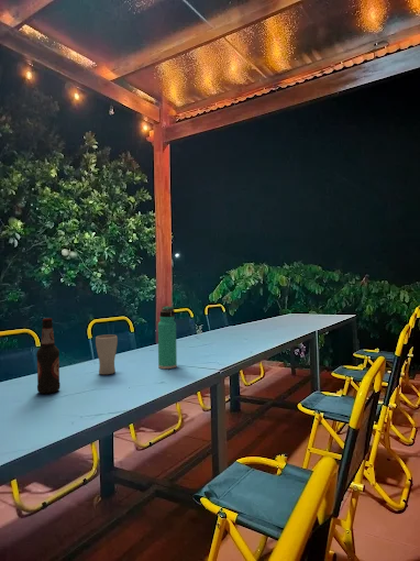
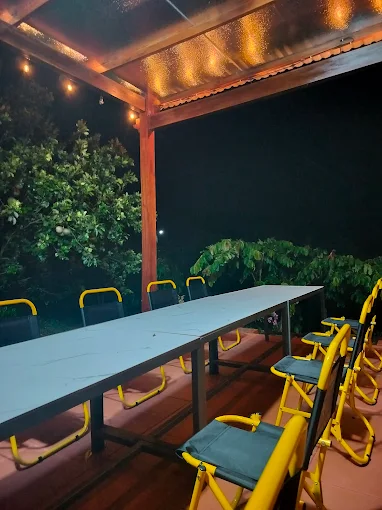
- bottle (47, 354)
- drinking glass (107, 354)
- thermos bottle (167, 336)
